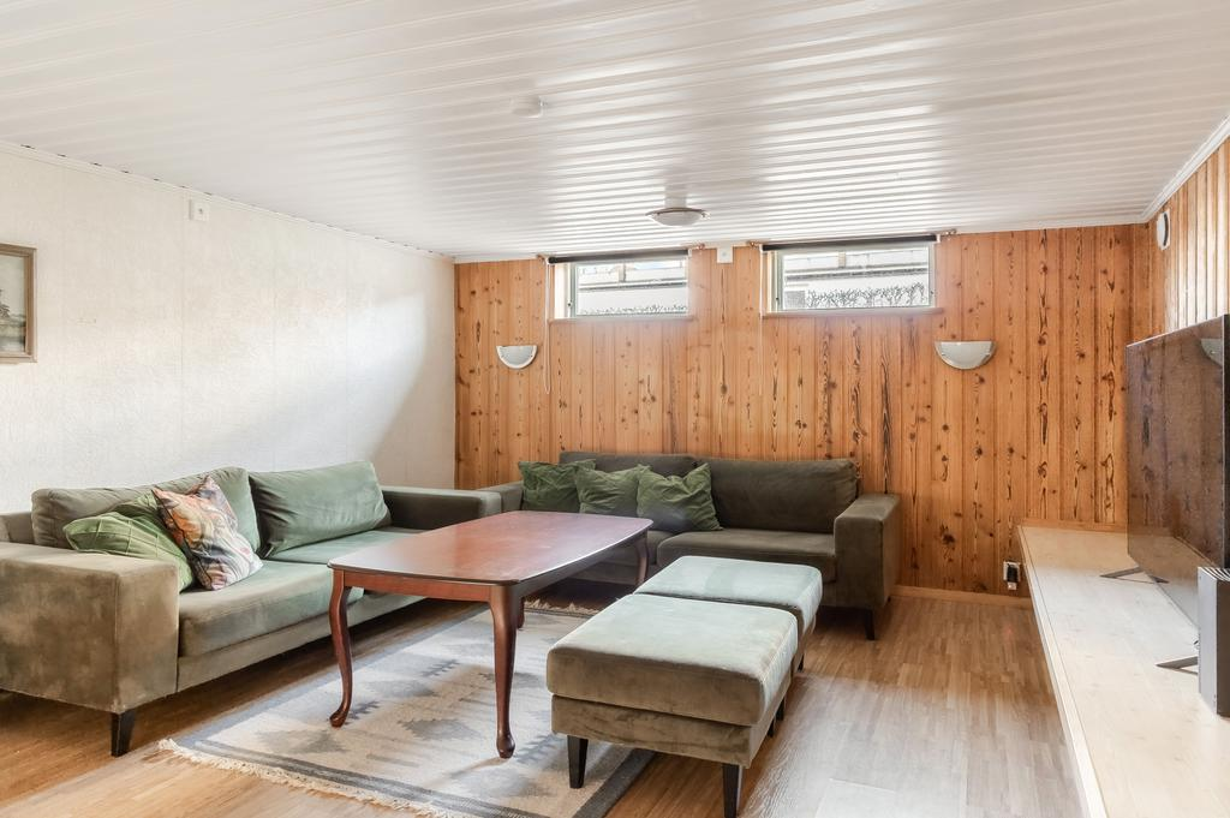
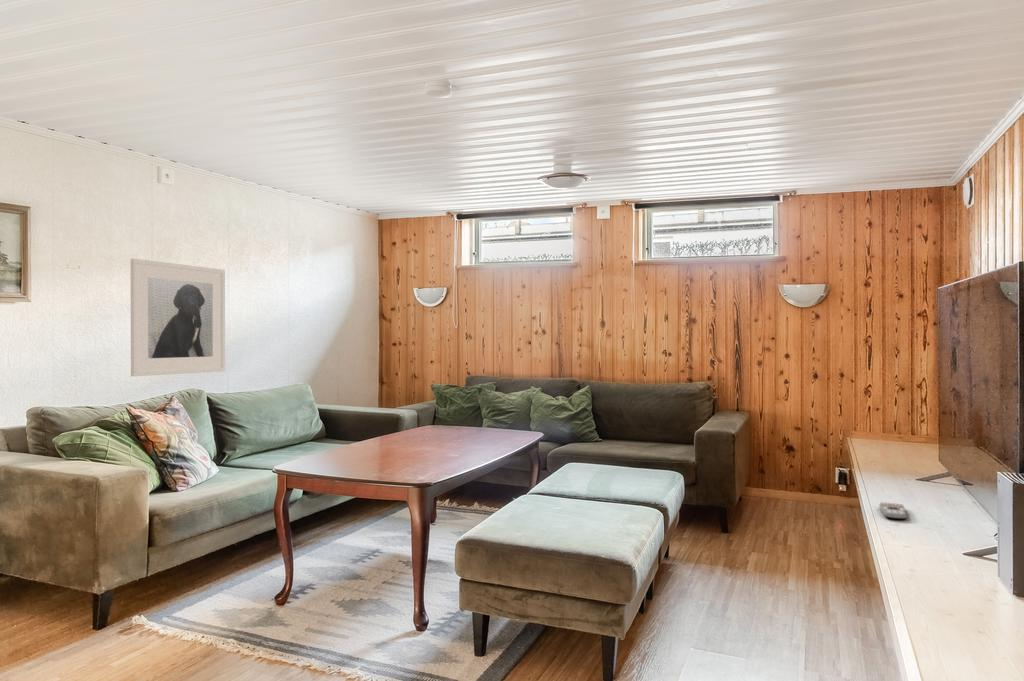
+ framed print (181, 319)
+ remote control (893, 511)
